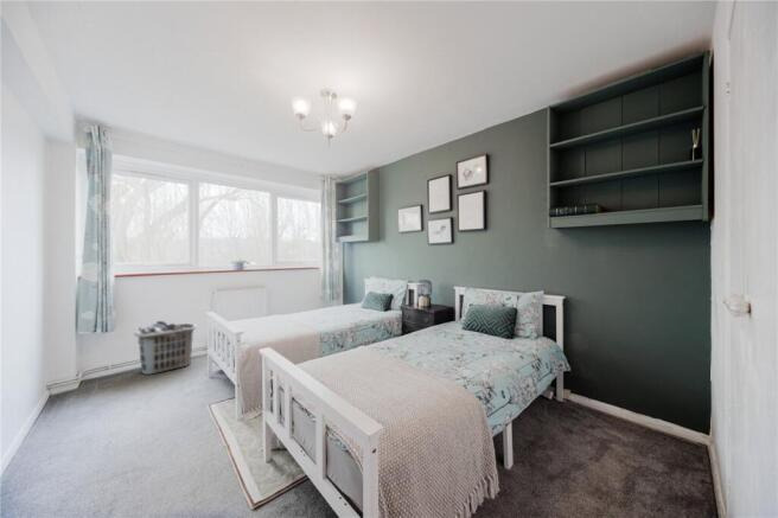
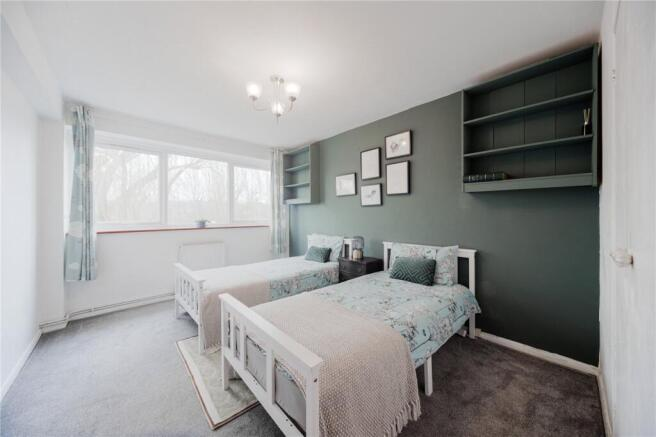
- clothes hamper (166, 344)
